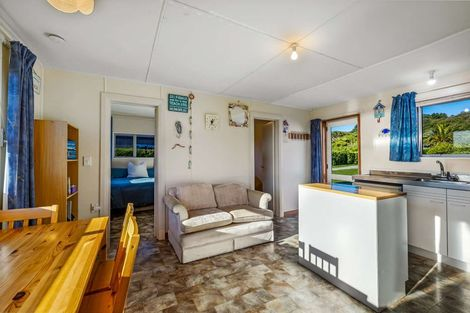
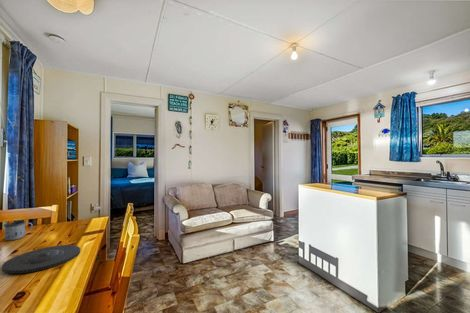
+ plate (44, 255)
+ mug (18, 229)
